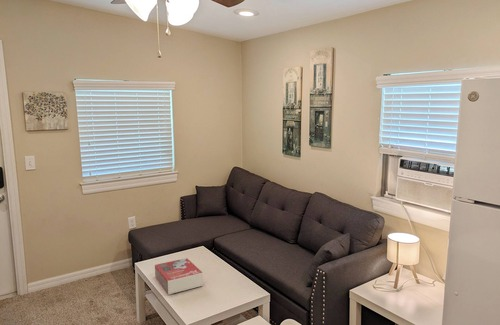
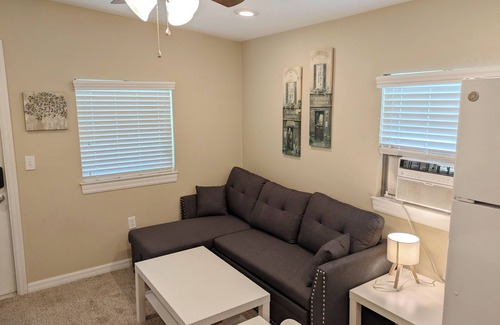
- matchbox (178, 274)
